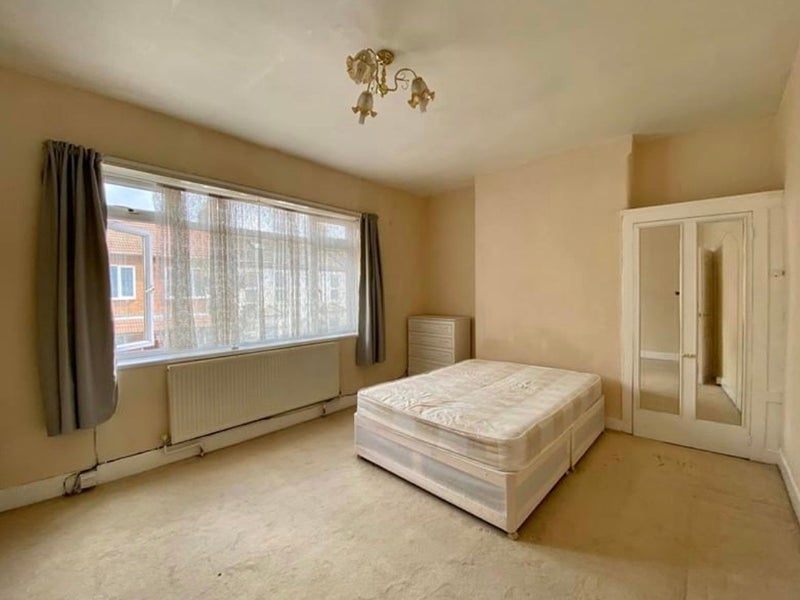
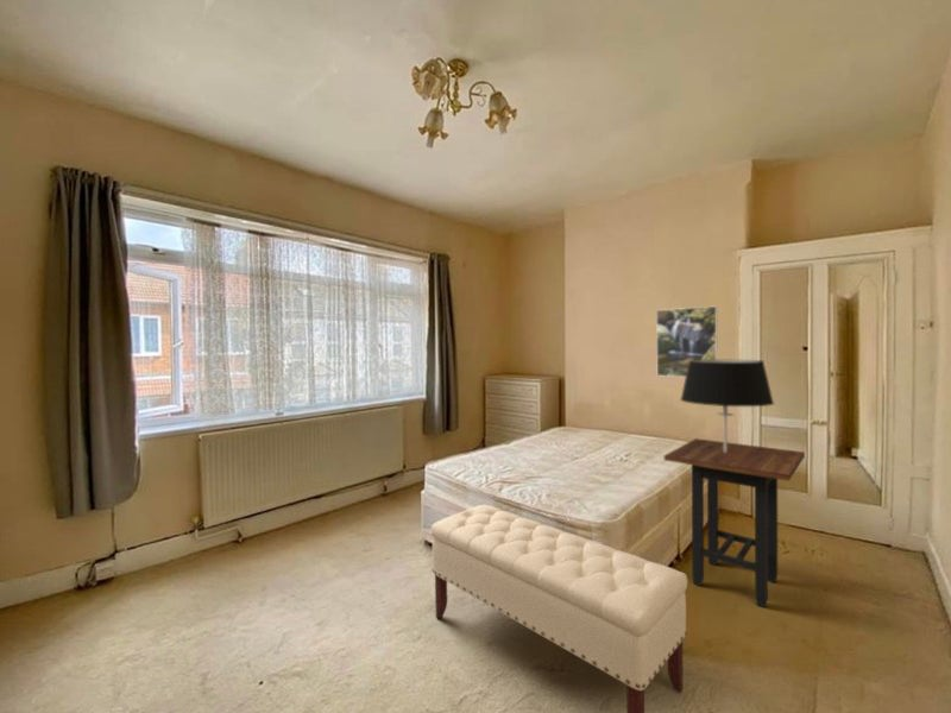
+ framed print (685, 342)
+ bench (543, 595)
+ side table (729, 532)
+ table lamp (725, 405)
